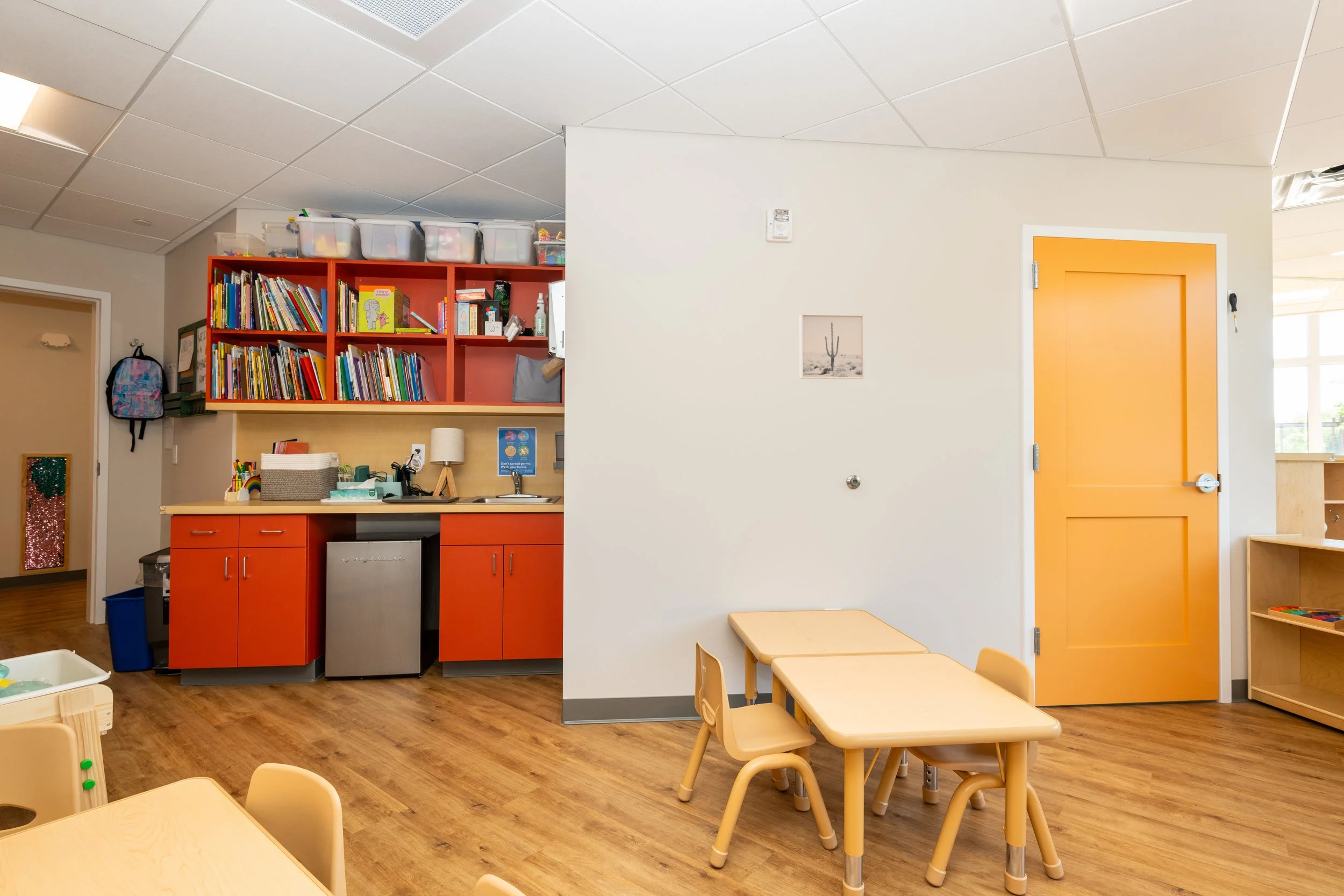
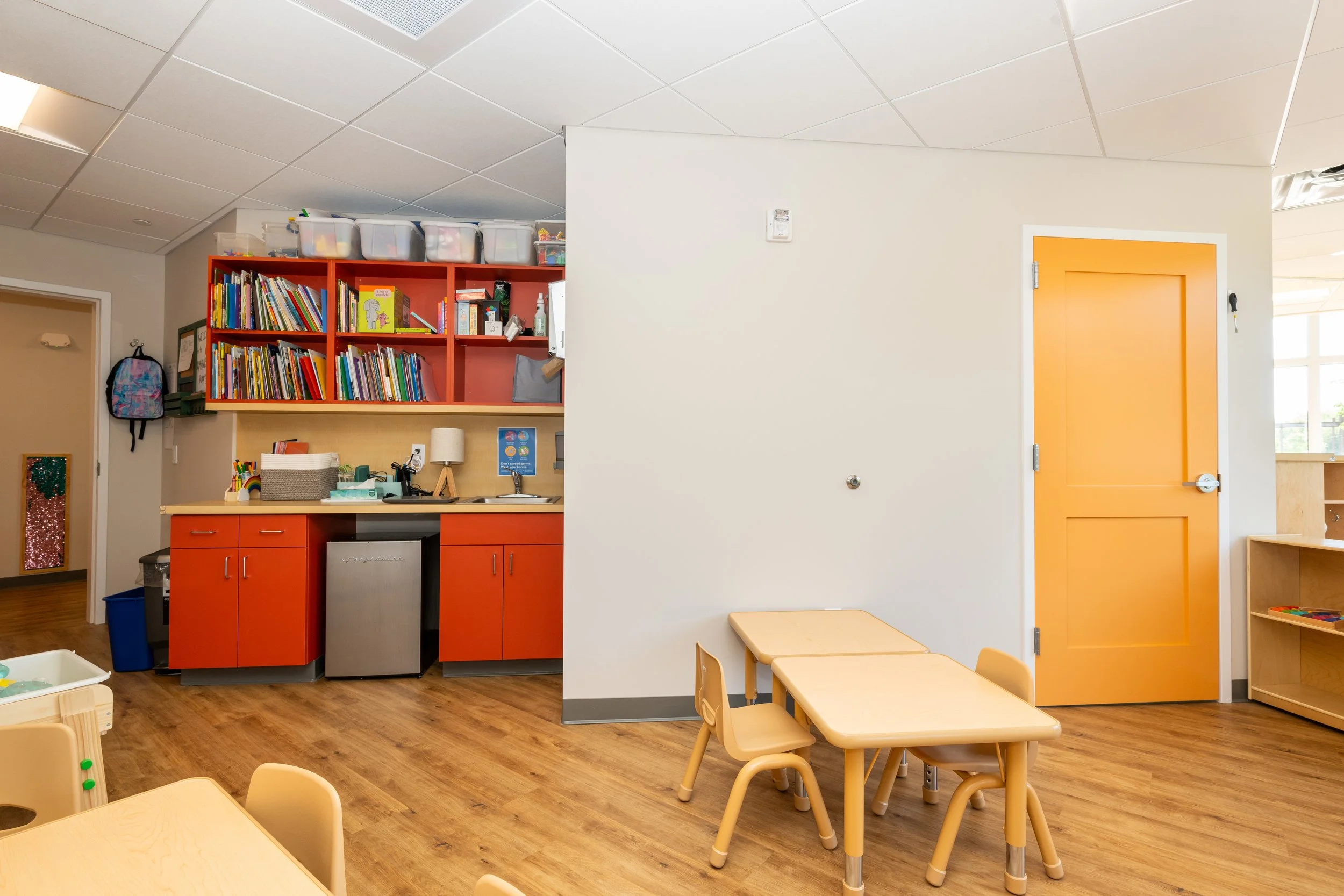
- wall art (831, 347)
